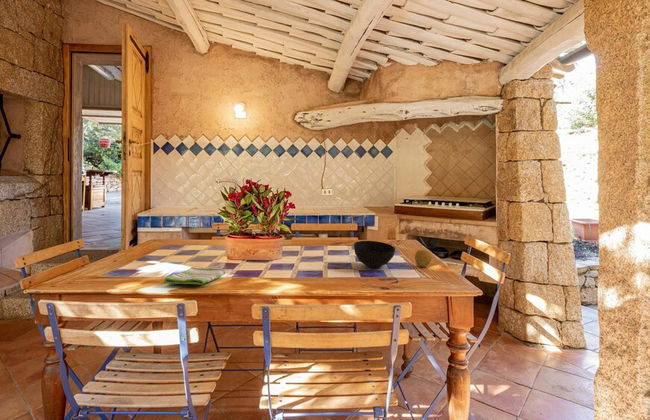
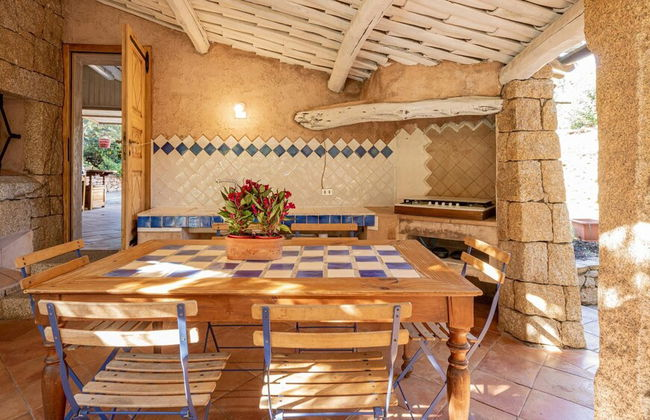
- dish towel (196, 275)
- apple (423, 258)
- bowl (374, 254)
